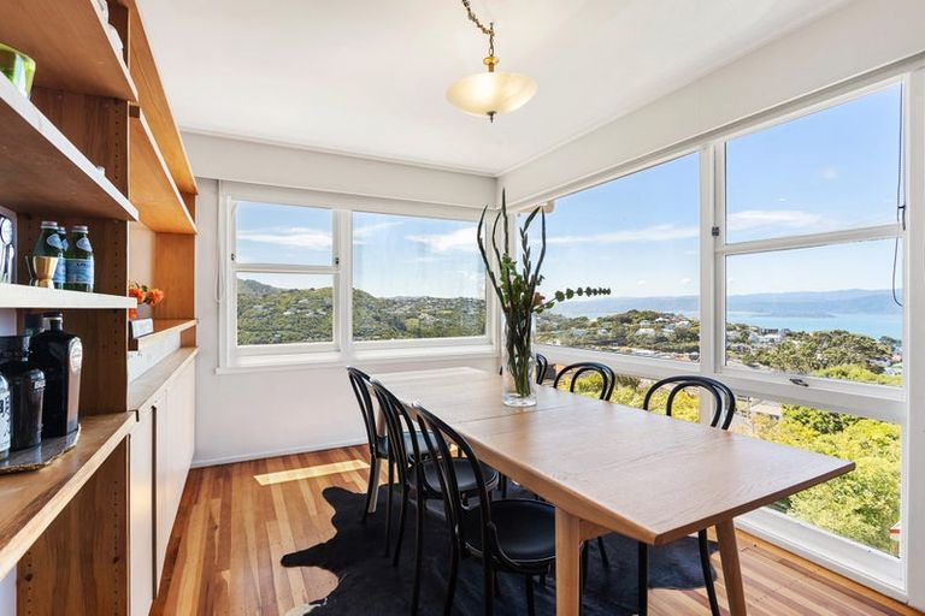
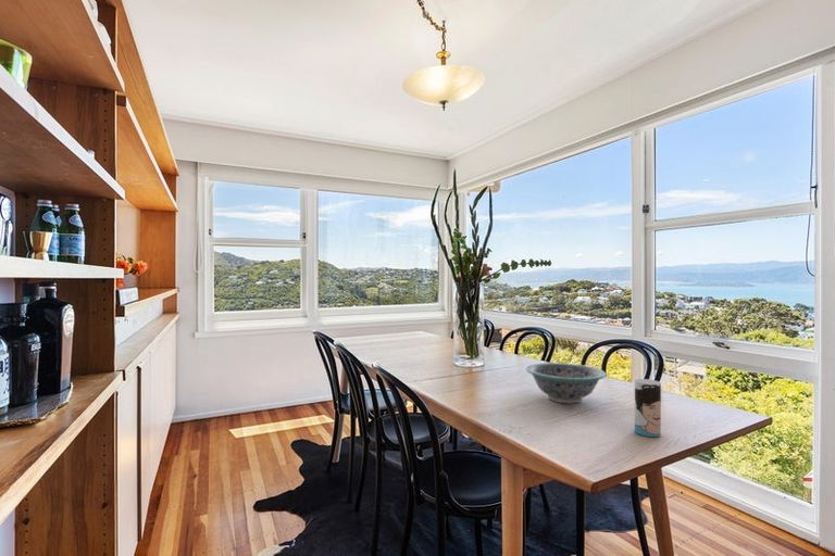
+ decorative bowl (564, 384)
+ cup (647, 406)
